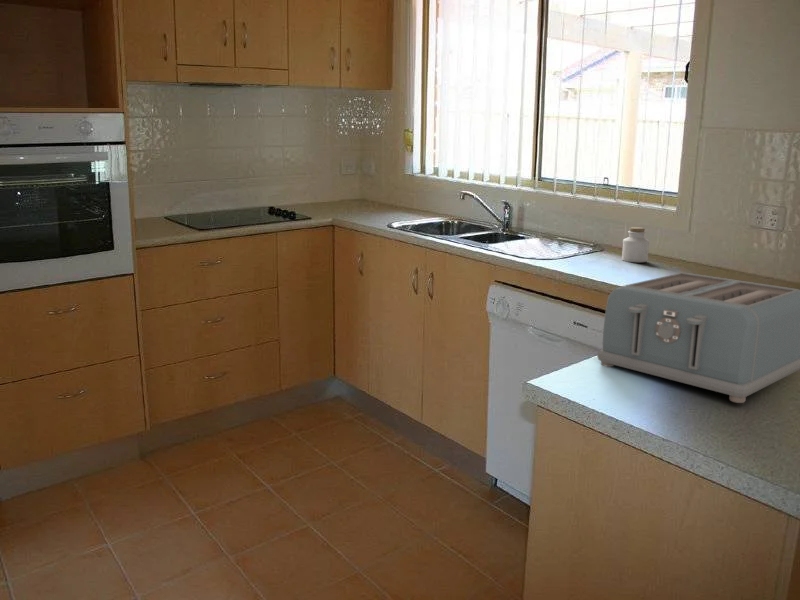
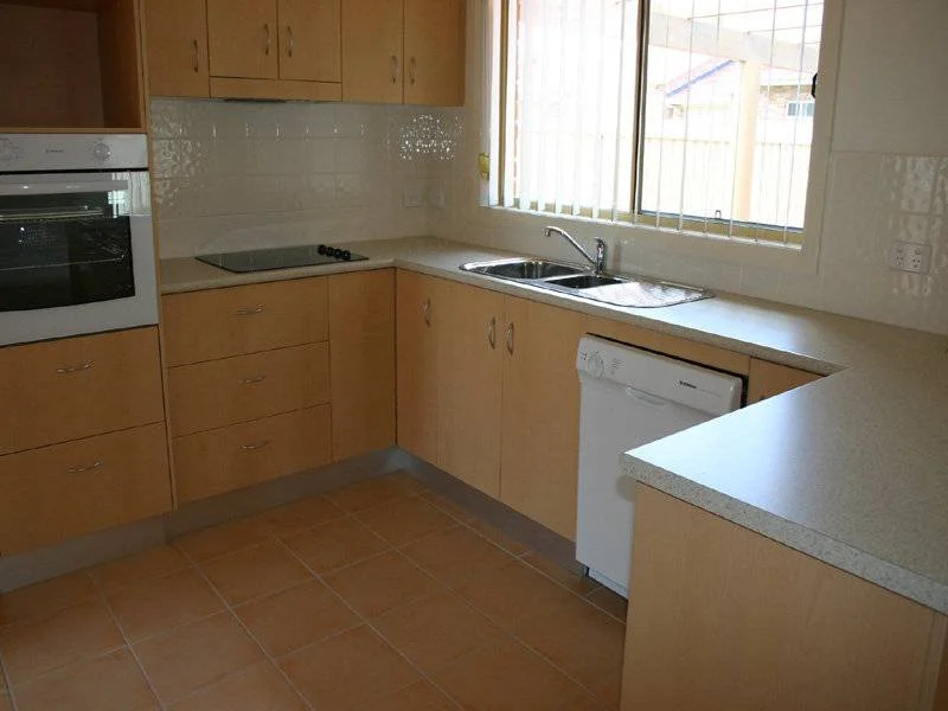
- jar (635, 244)
- toaster (702, 329)
